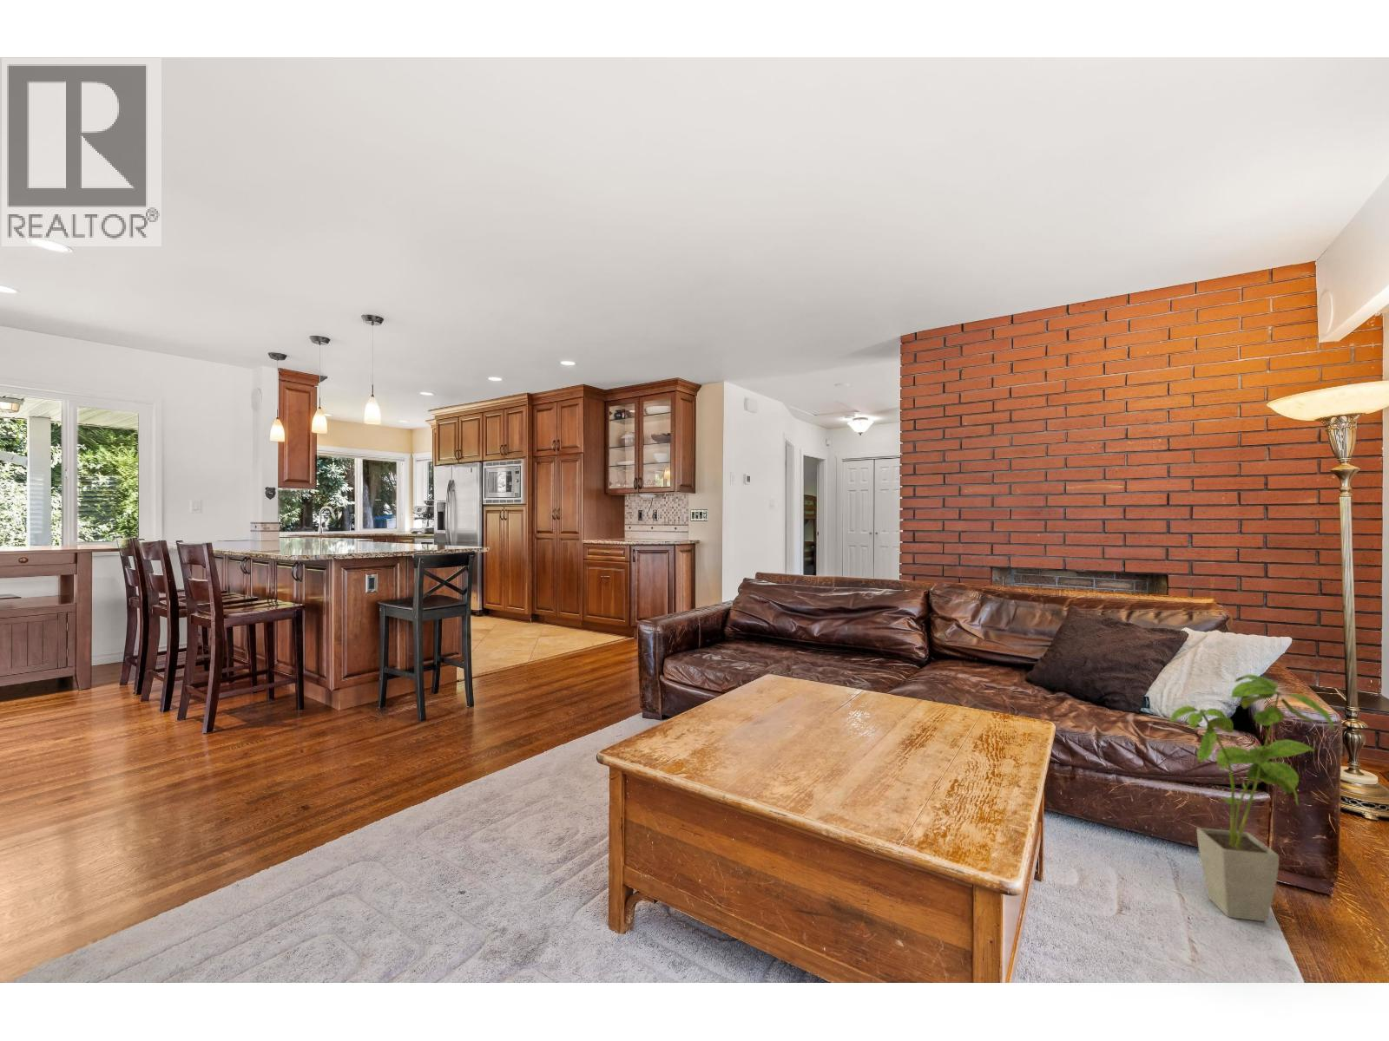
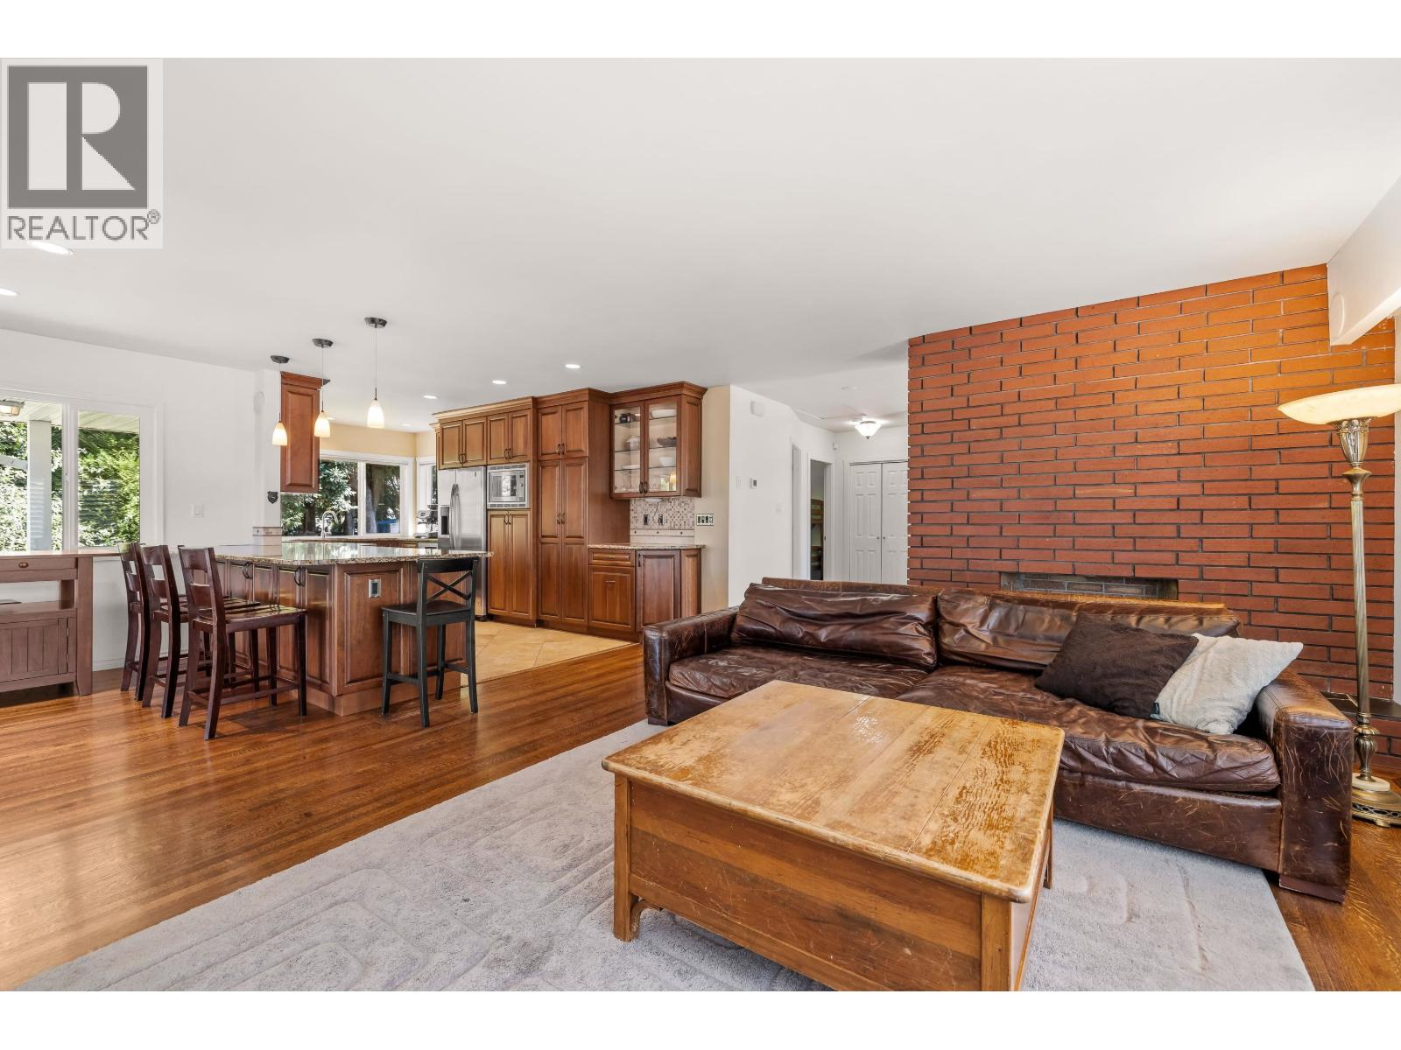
- house plant (1253, 795)
